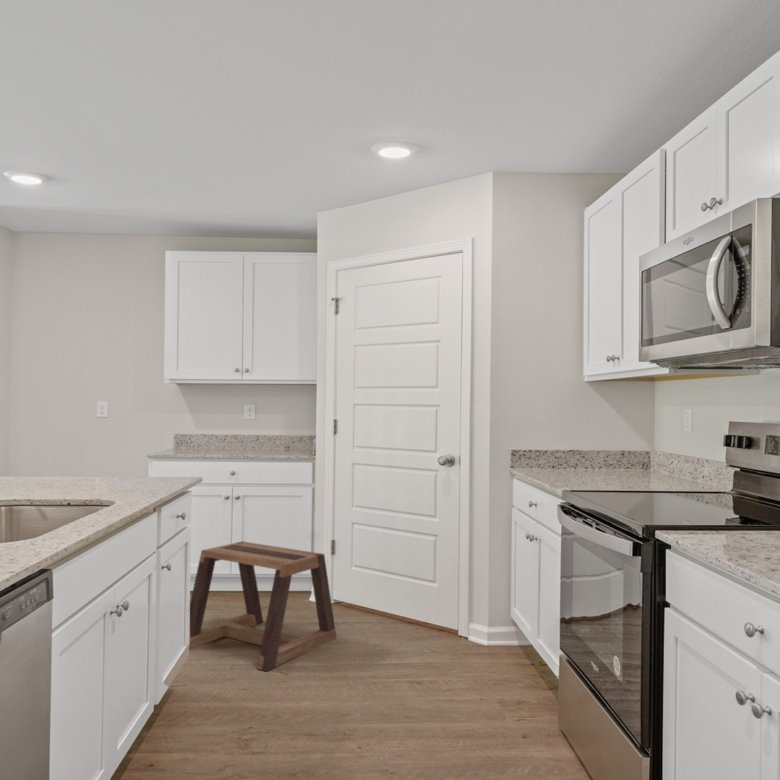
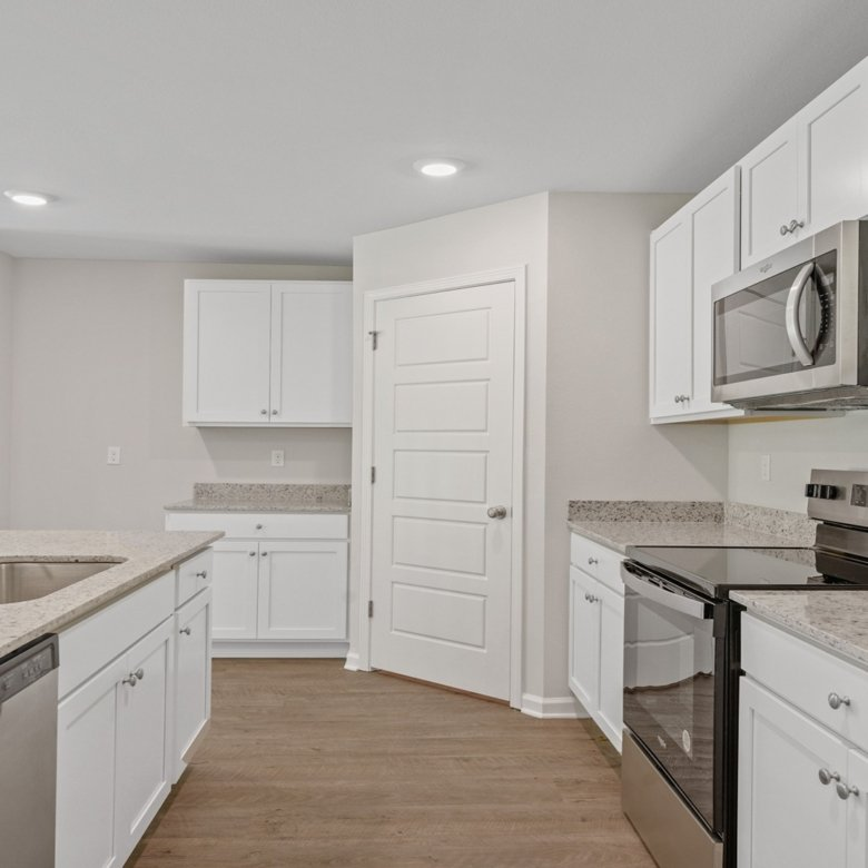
- stool (259, 599)
